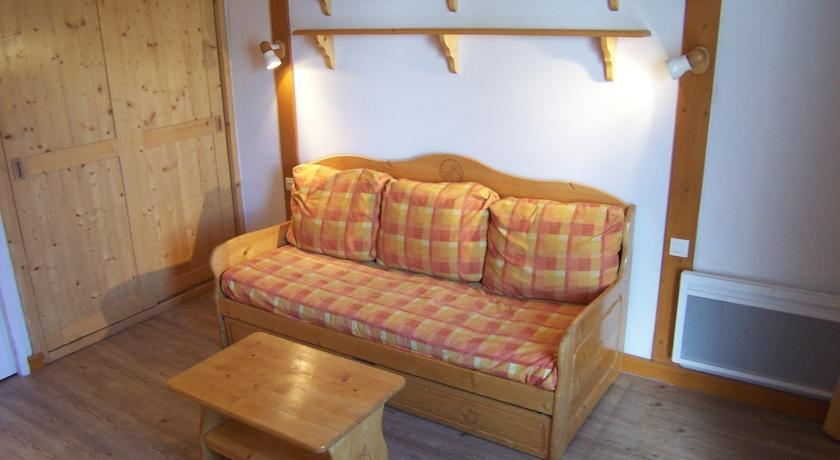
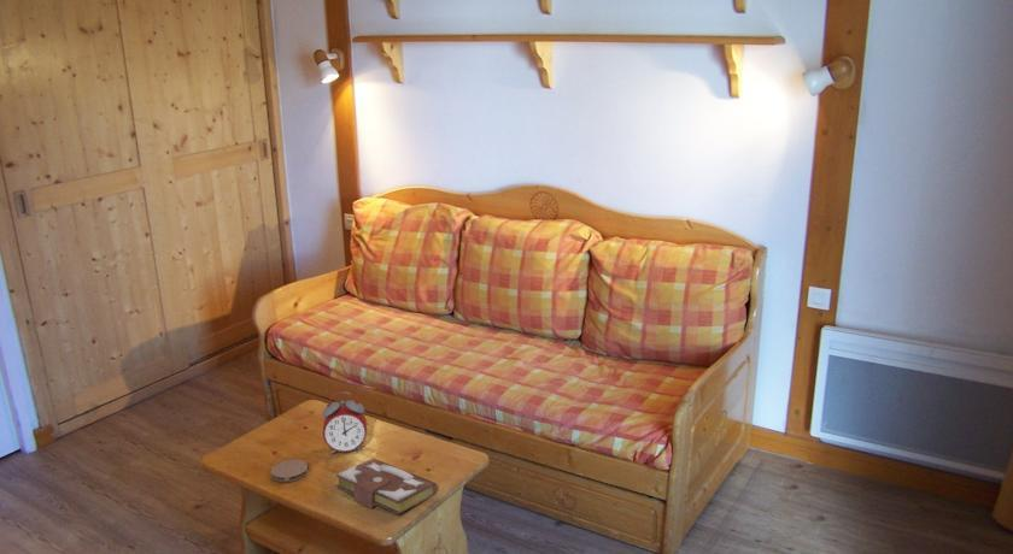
+ alarm clock (344, 420)
+ book (383, 484)
+ coaster (289, 470)
